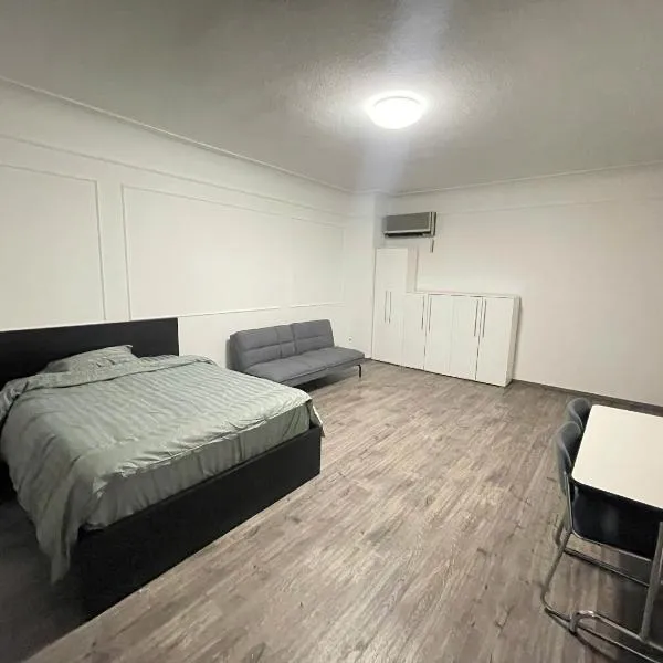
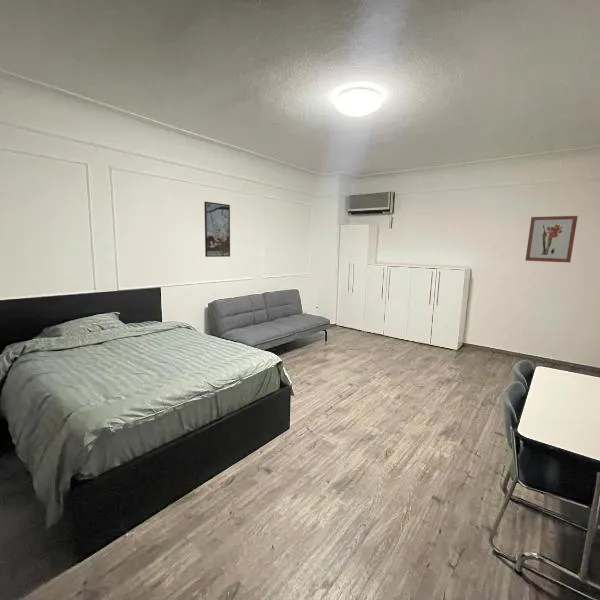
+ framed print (217, 230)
+ wall art (550, 239)
